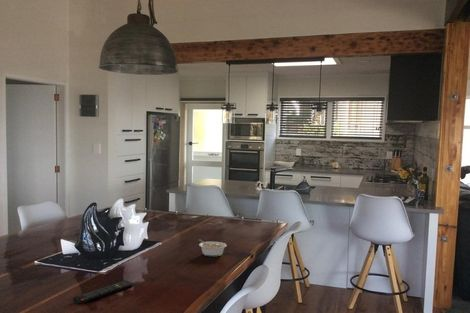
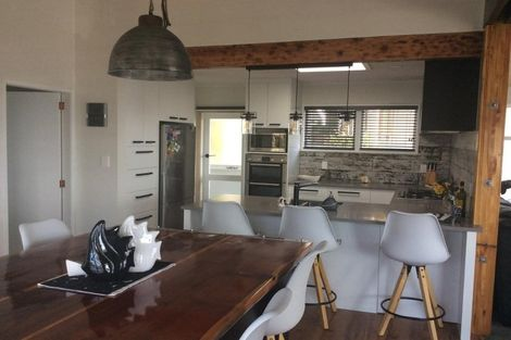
- legume (211, 248)
- remote control (104, 292)
